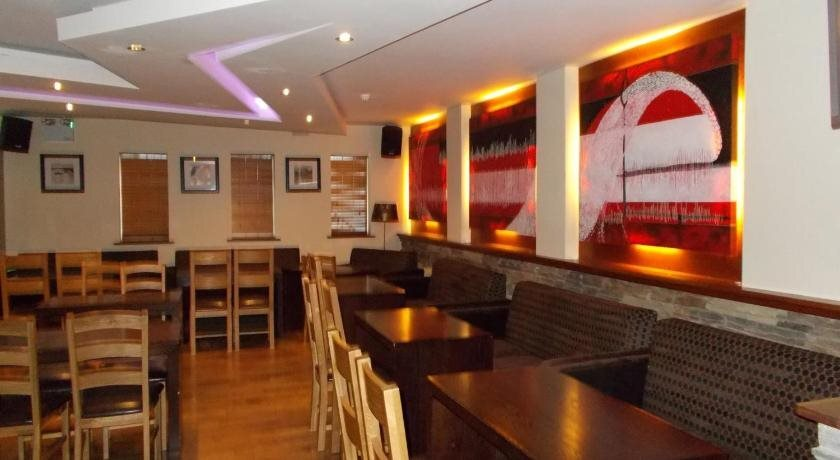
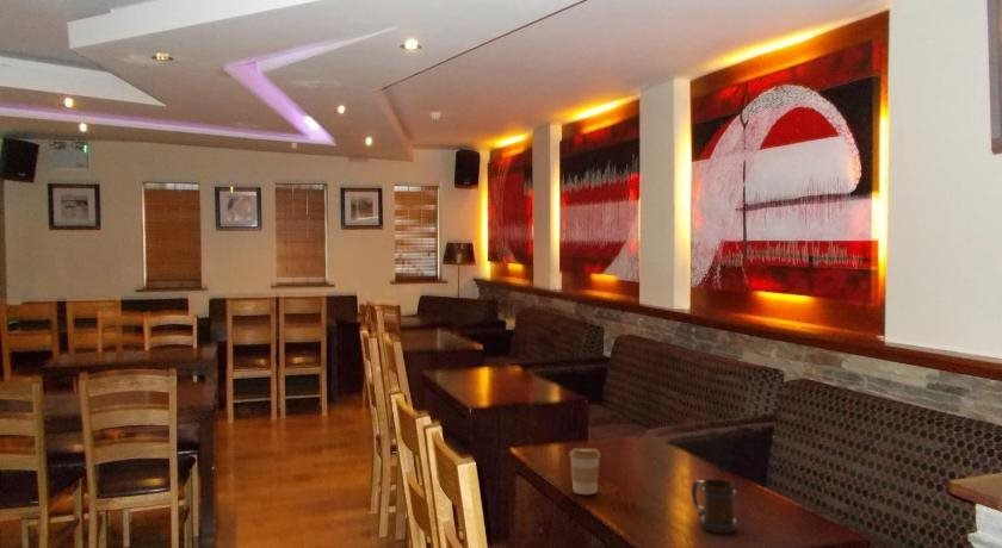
+ coffee cup (584, 469)
+ beer mug (711, 502)
